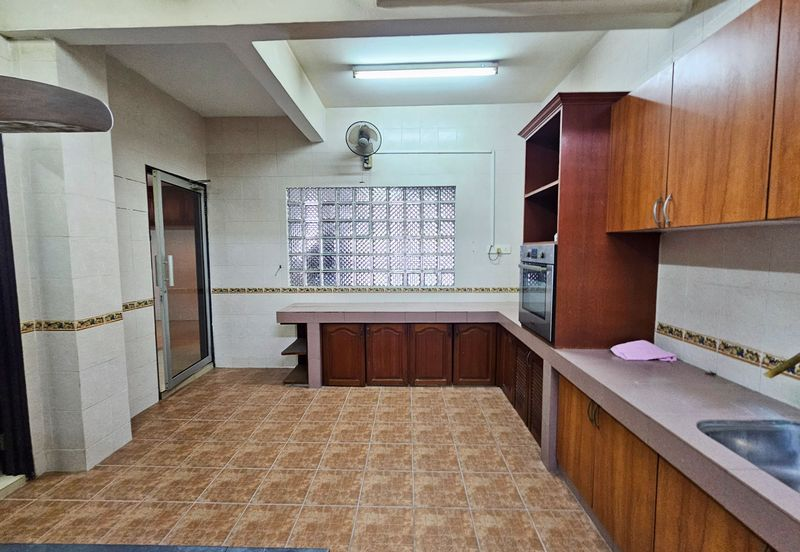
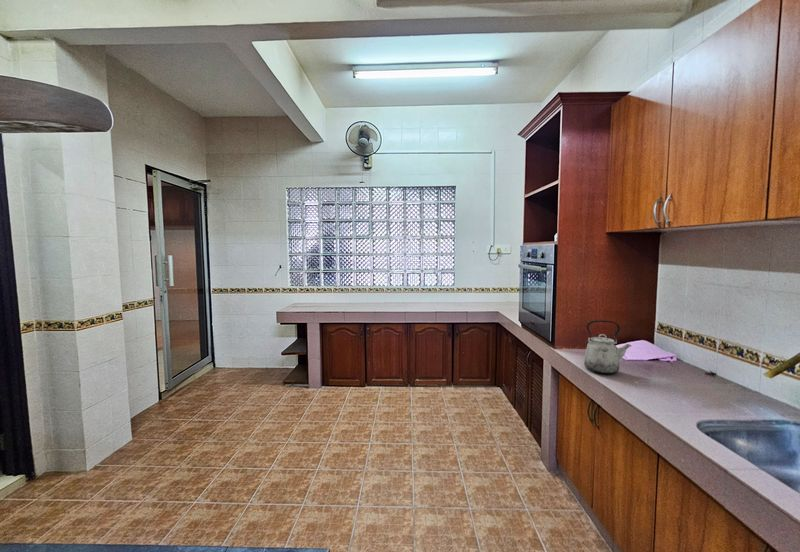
+ kettle (608, 346)
